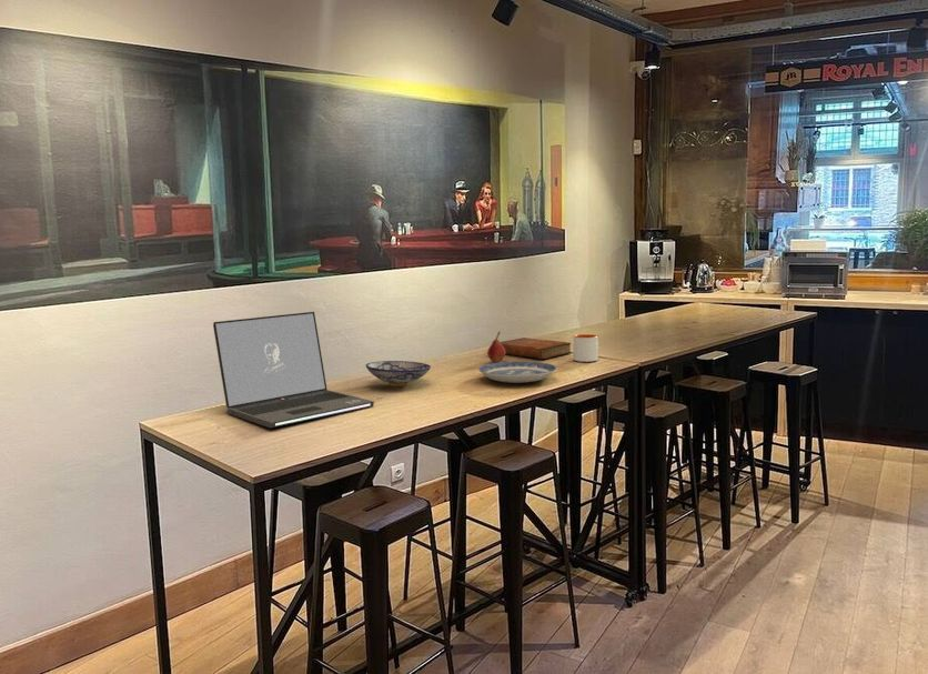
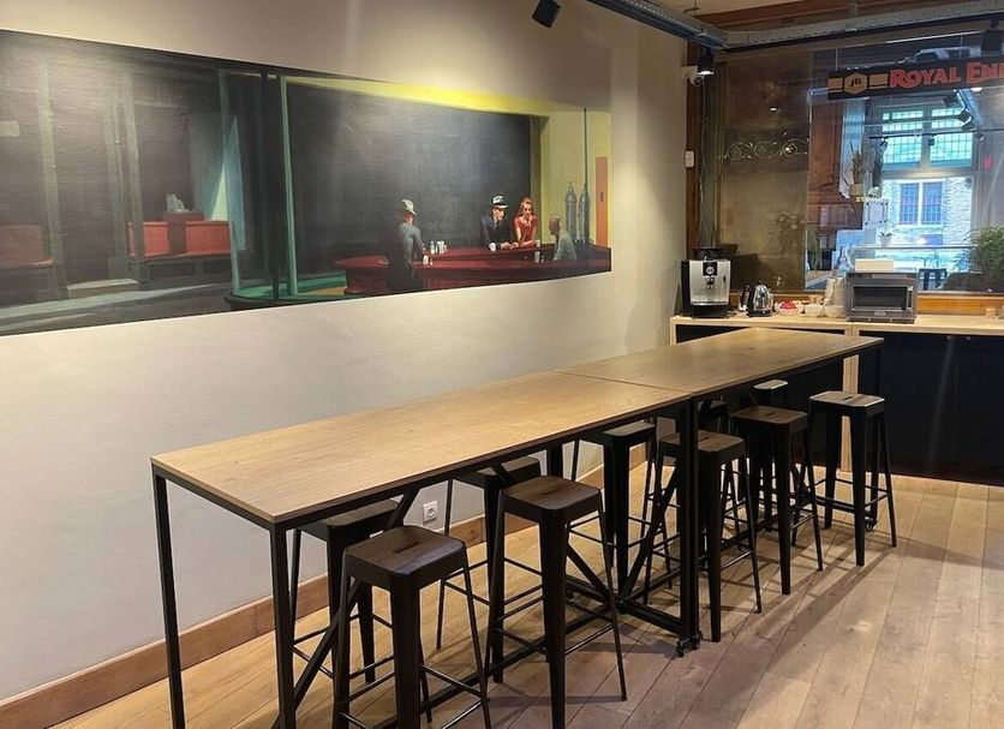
- bible (532, 348)
- mug (587, 346)
- bowl (399, 374)
- fruit (496, 346)
- laptop (294, 364)
- plate (517, 373)
